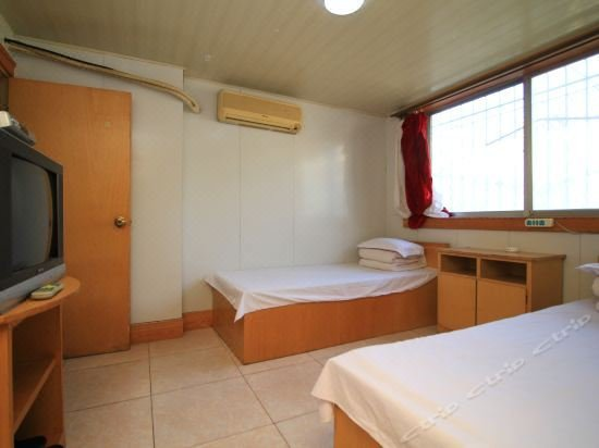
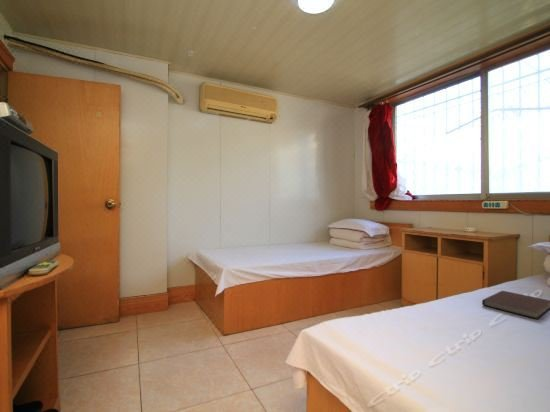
+ notebook (517, 303)
